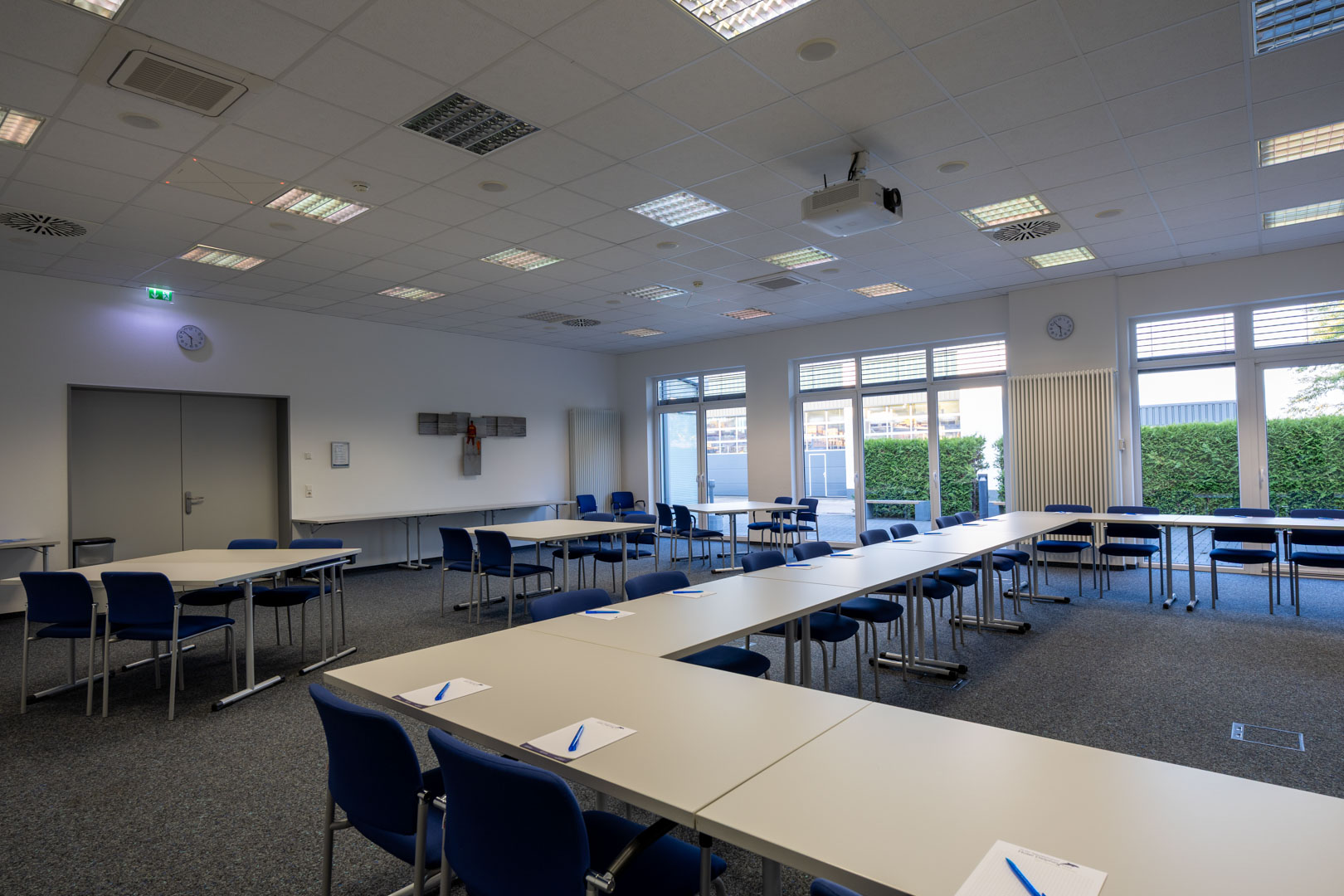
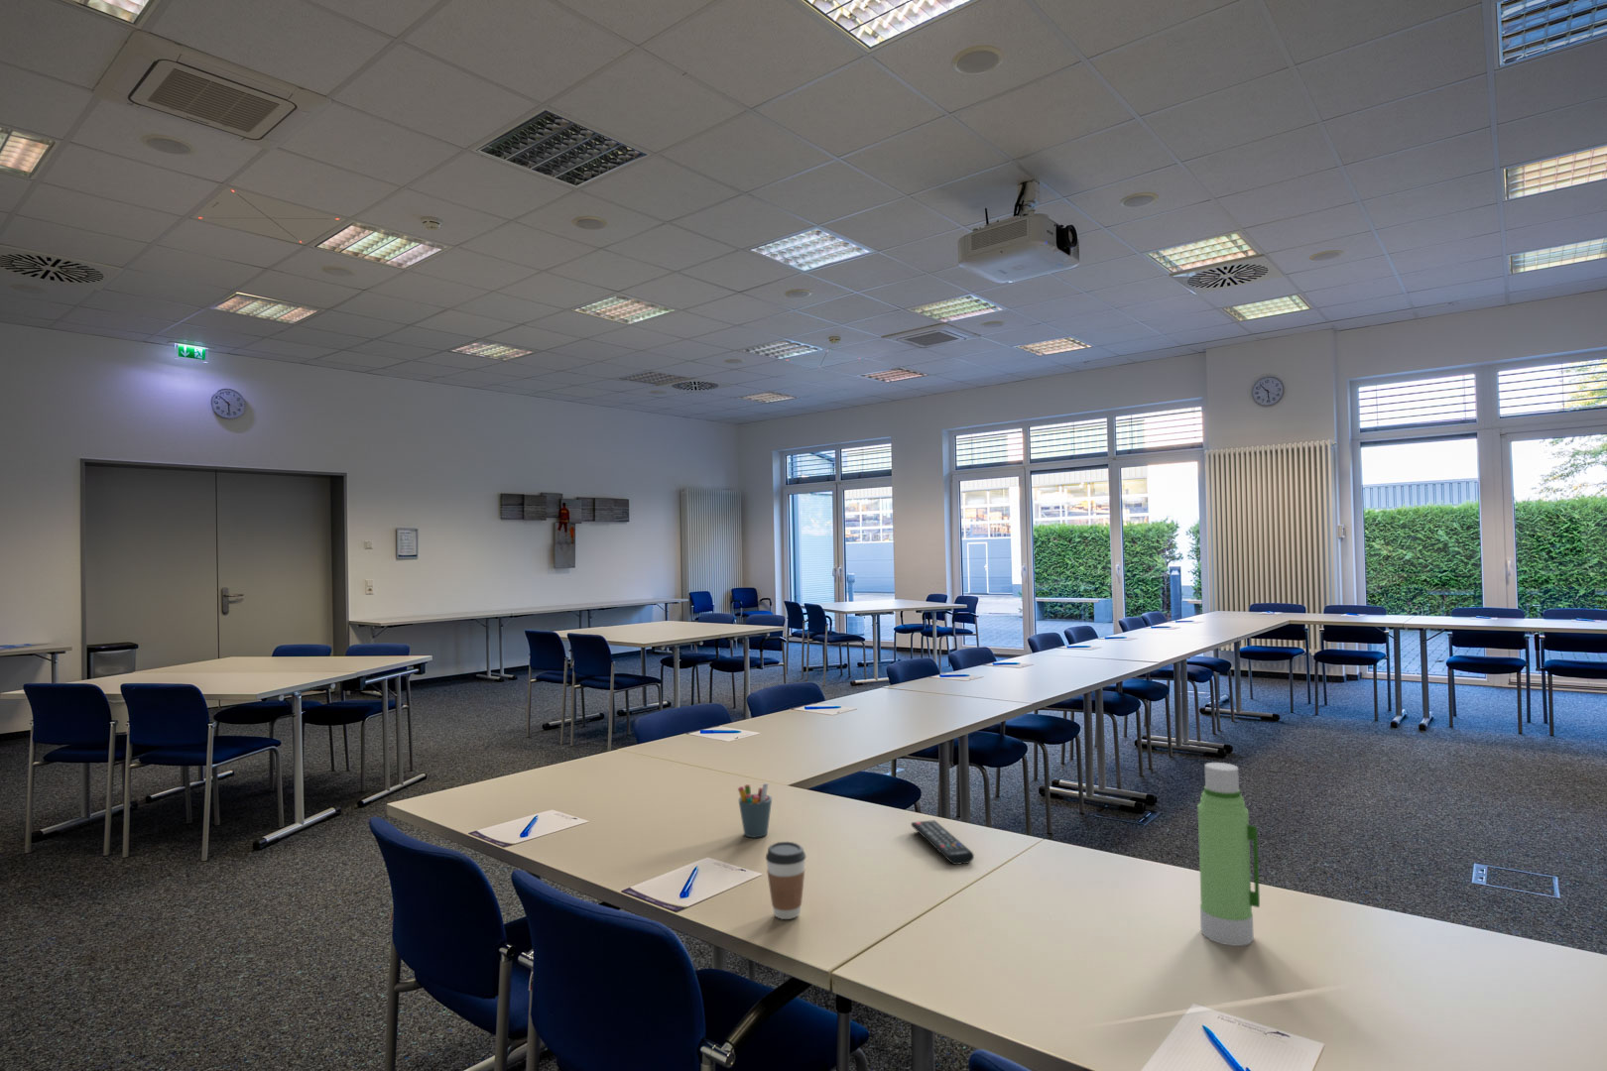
+ water bottle (1226, 851)
+ remote control (940, 840)
+ pen holder (754, 806)
+ coffee cup (786, 881)
